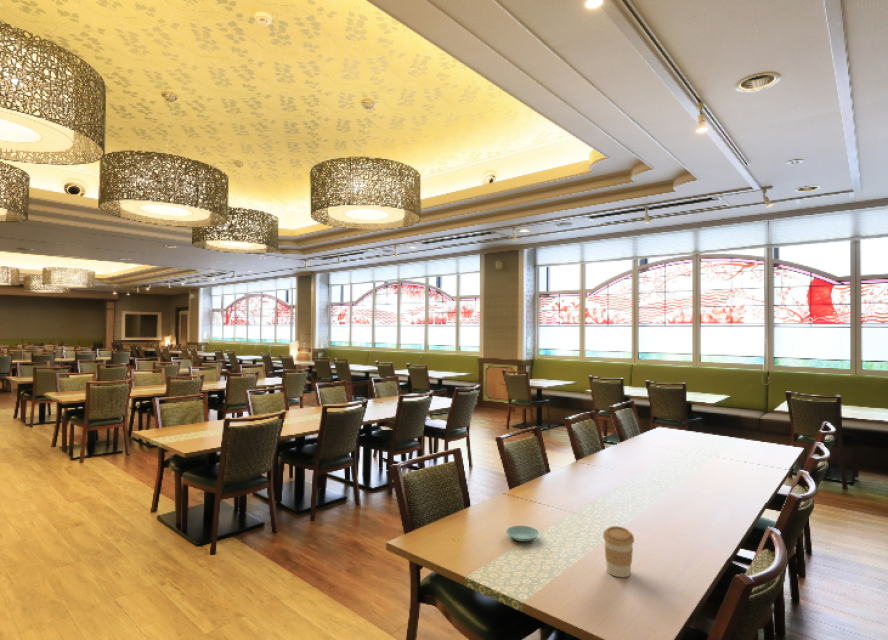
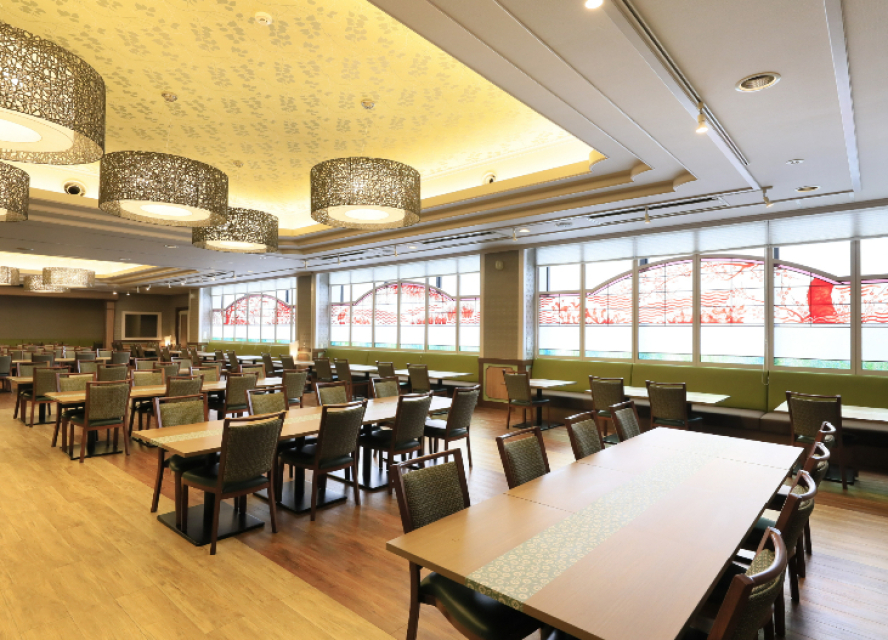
- saucer (522, 534)
- coffee cup (618, 551)
